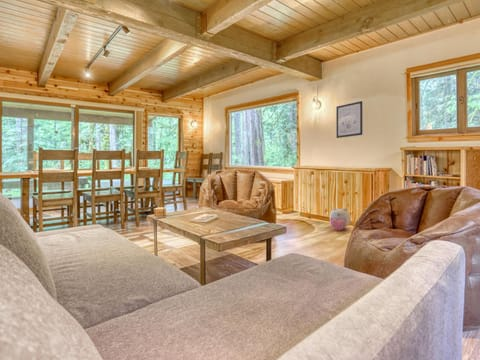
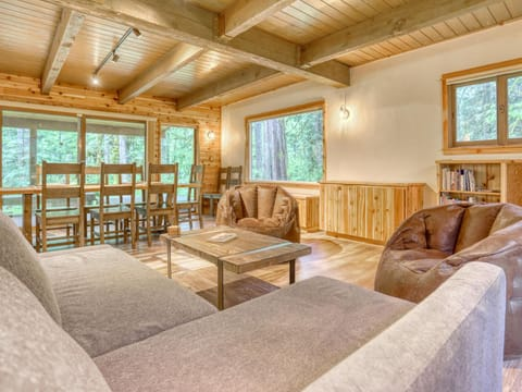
- wall art (349, 120)
- plush toy (339, 218)
